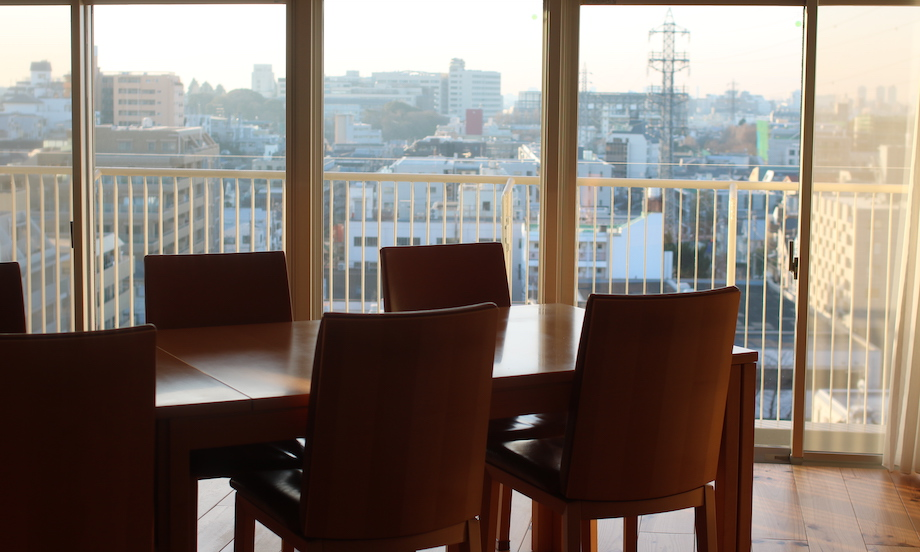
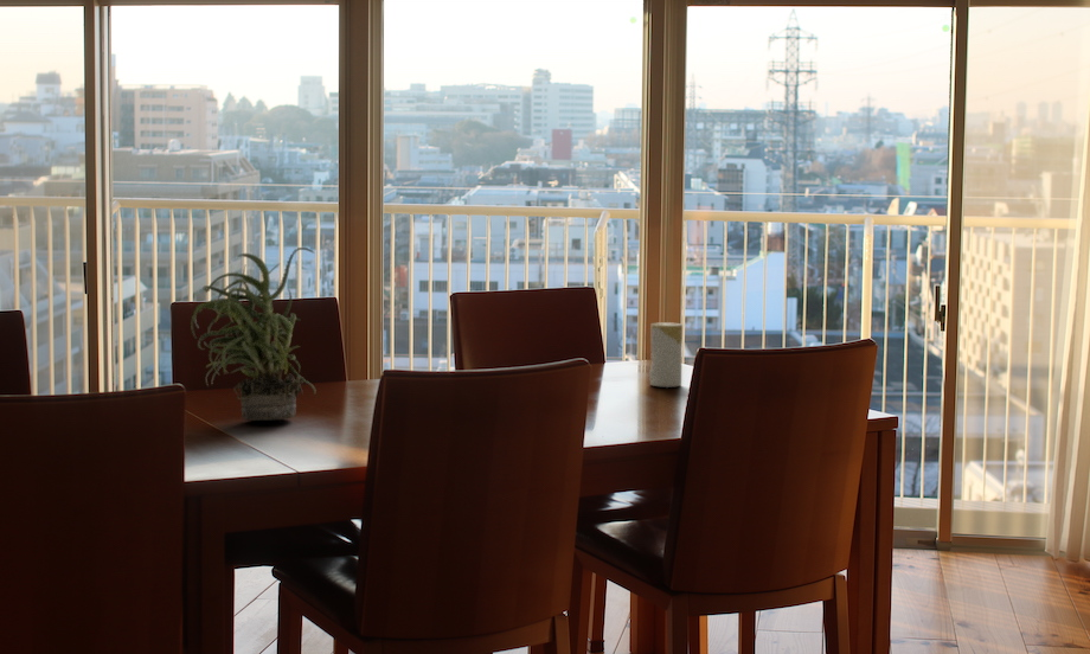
+ candle (666, 354)
+ potted plant (254, 334)
